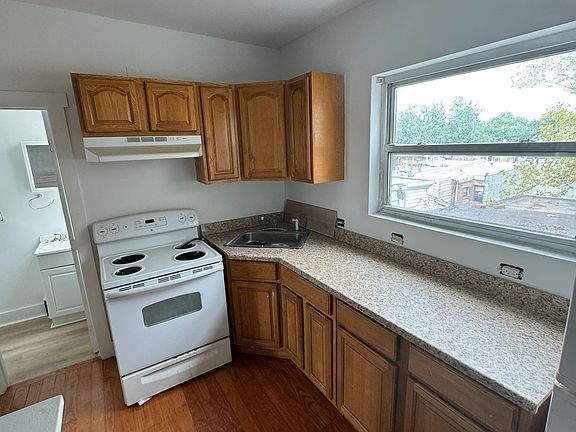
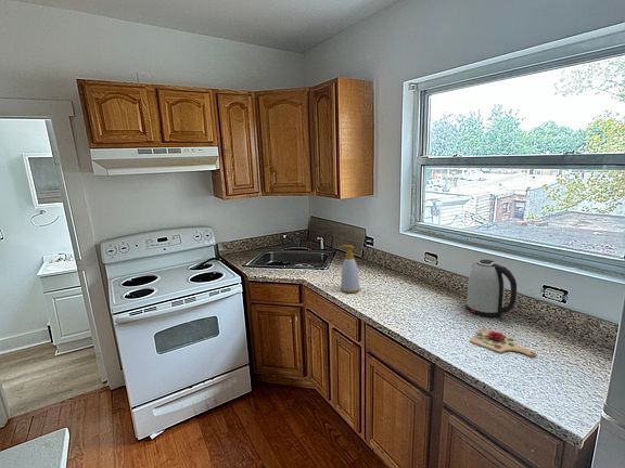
+ cutting board (503, 341)
+ soap bottle (349, 268)
+ kettle (492, 287)
